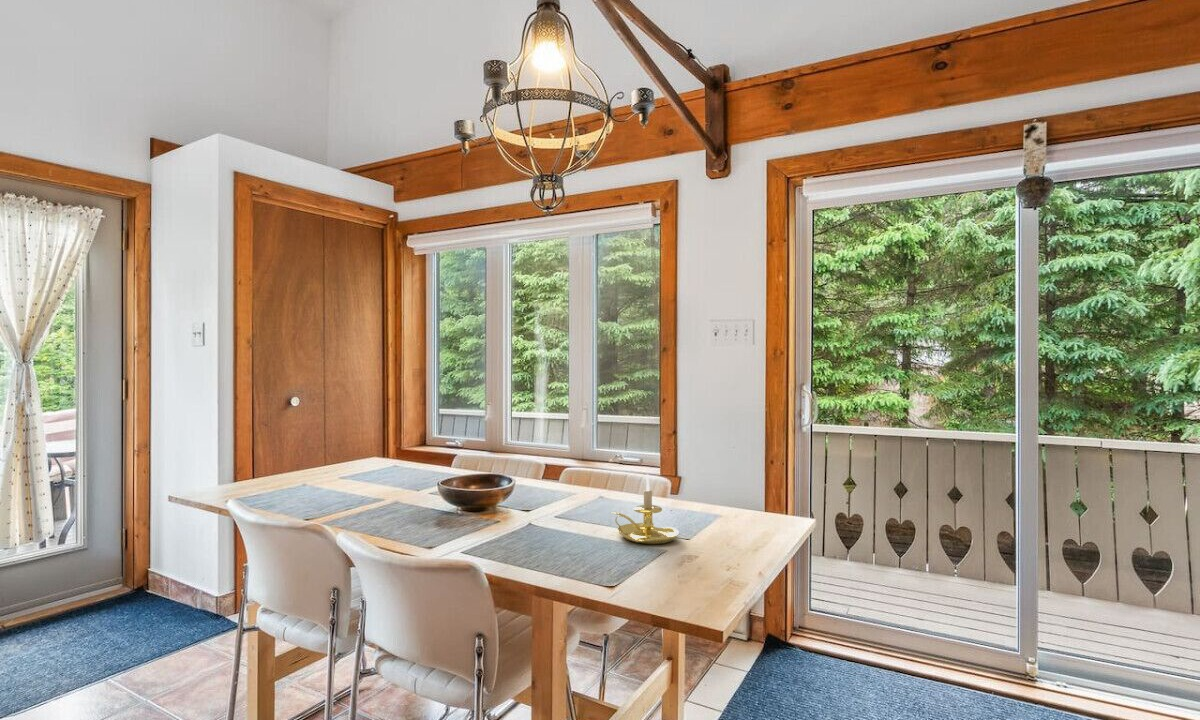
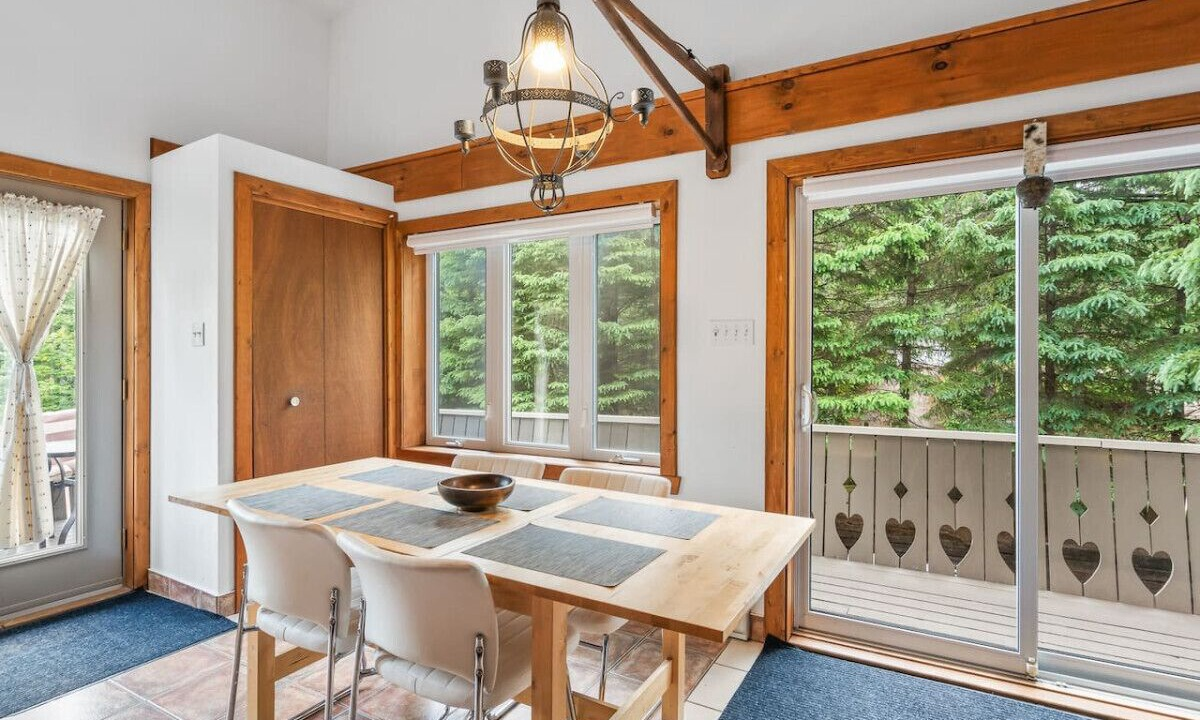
- candle holder (643, 505)
